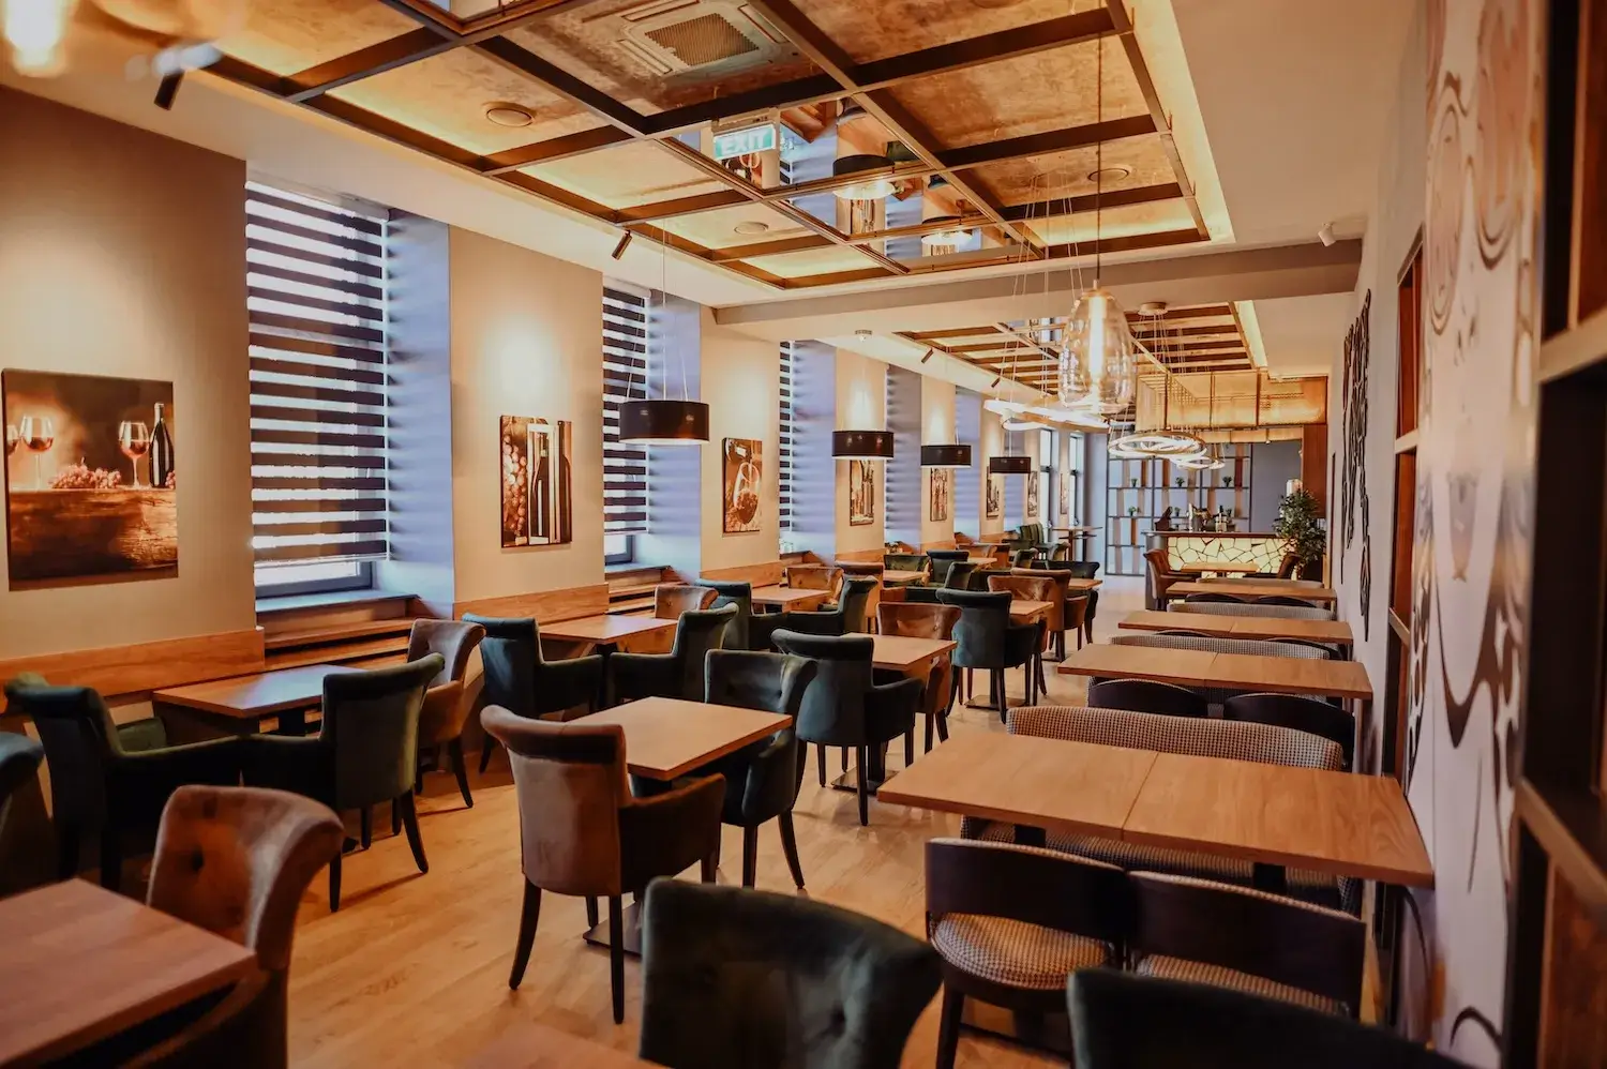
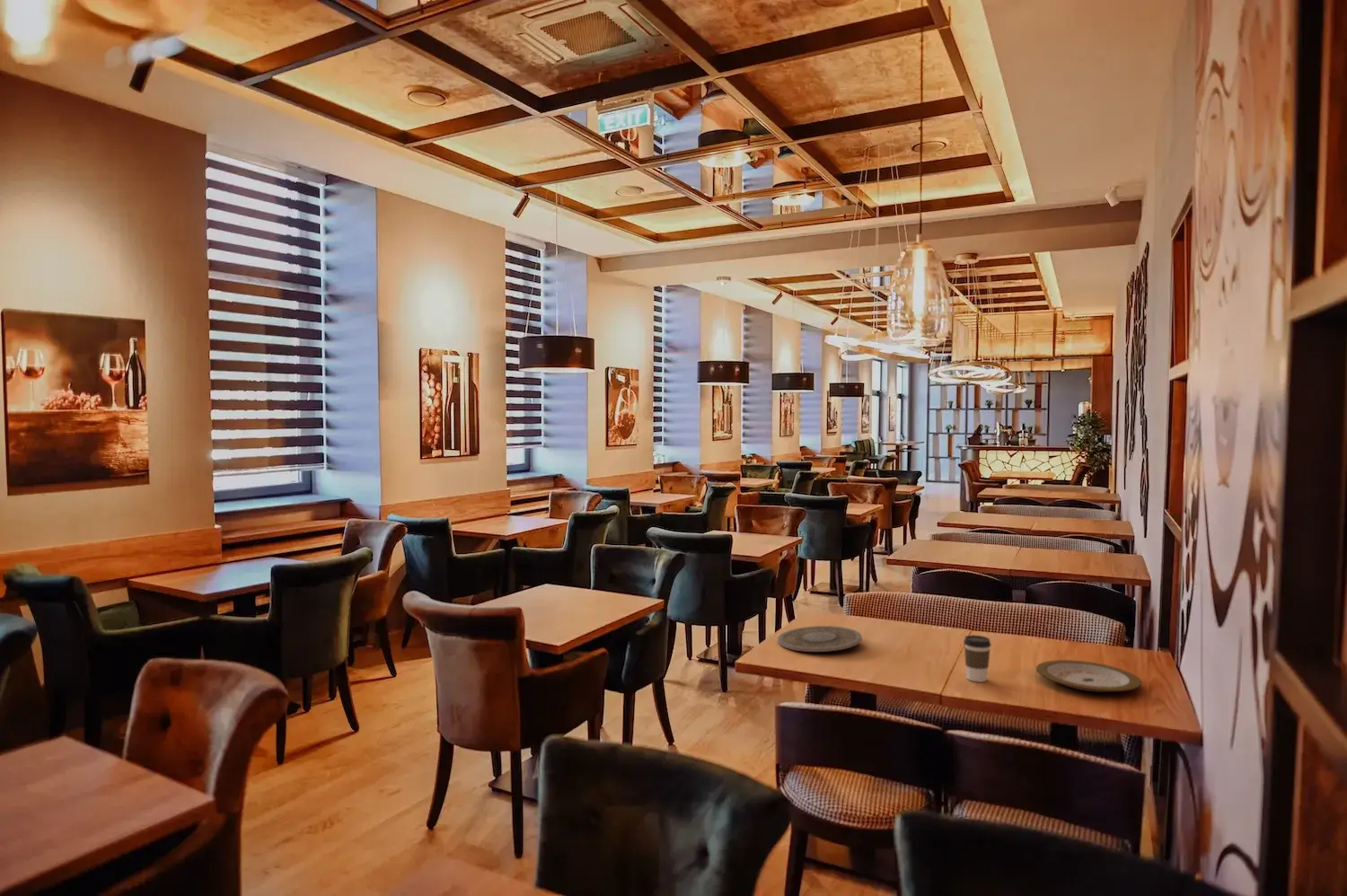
+ plate (1087, 678)
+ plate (819, 637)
+ coffee cup (976, 658)
